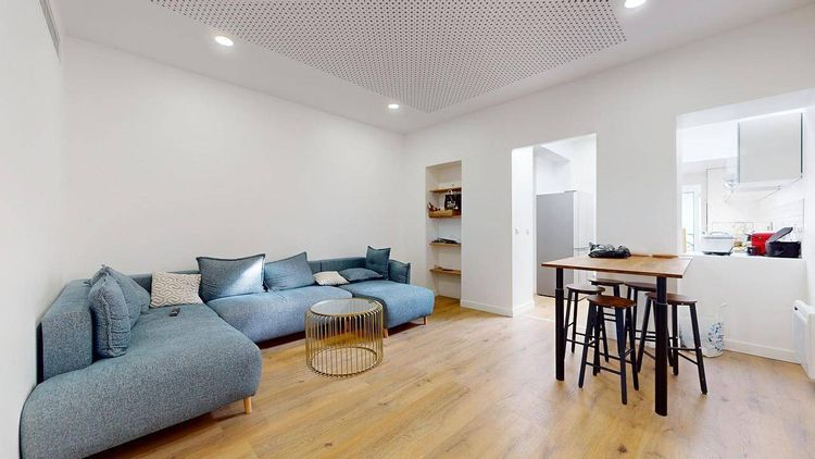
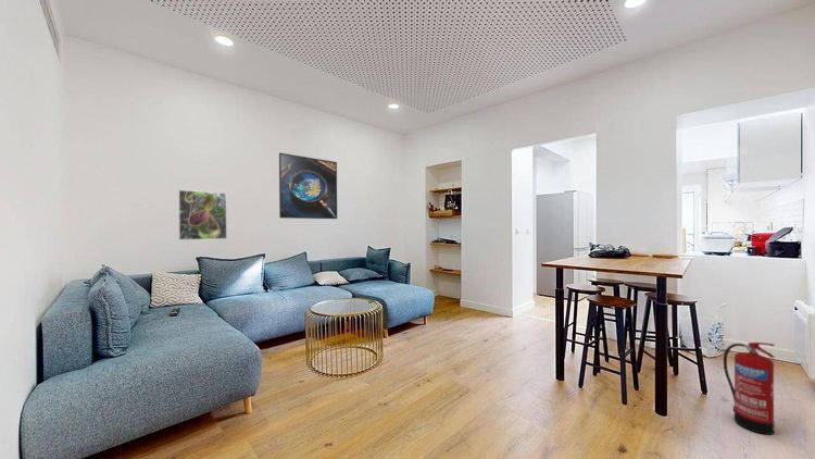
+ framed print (203, 215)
+ fire extinguisher (747, 379)
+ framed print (310, 187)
